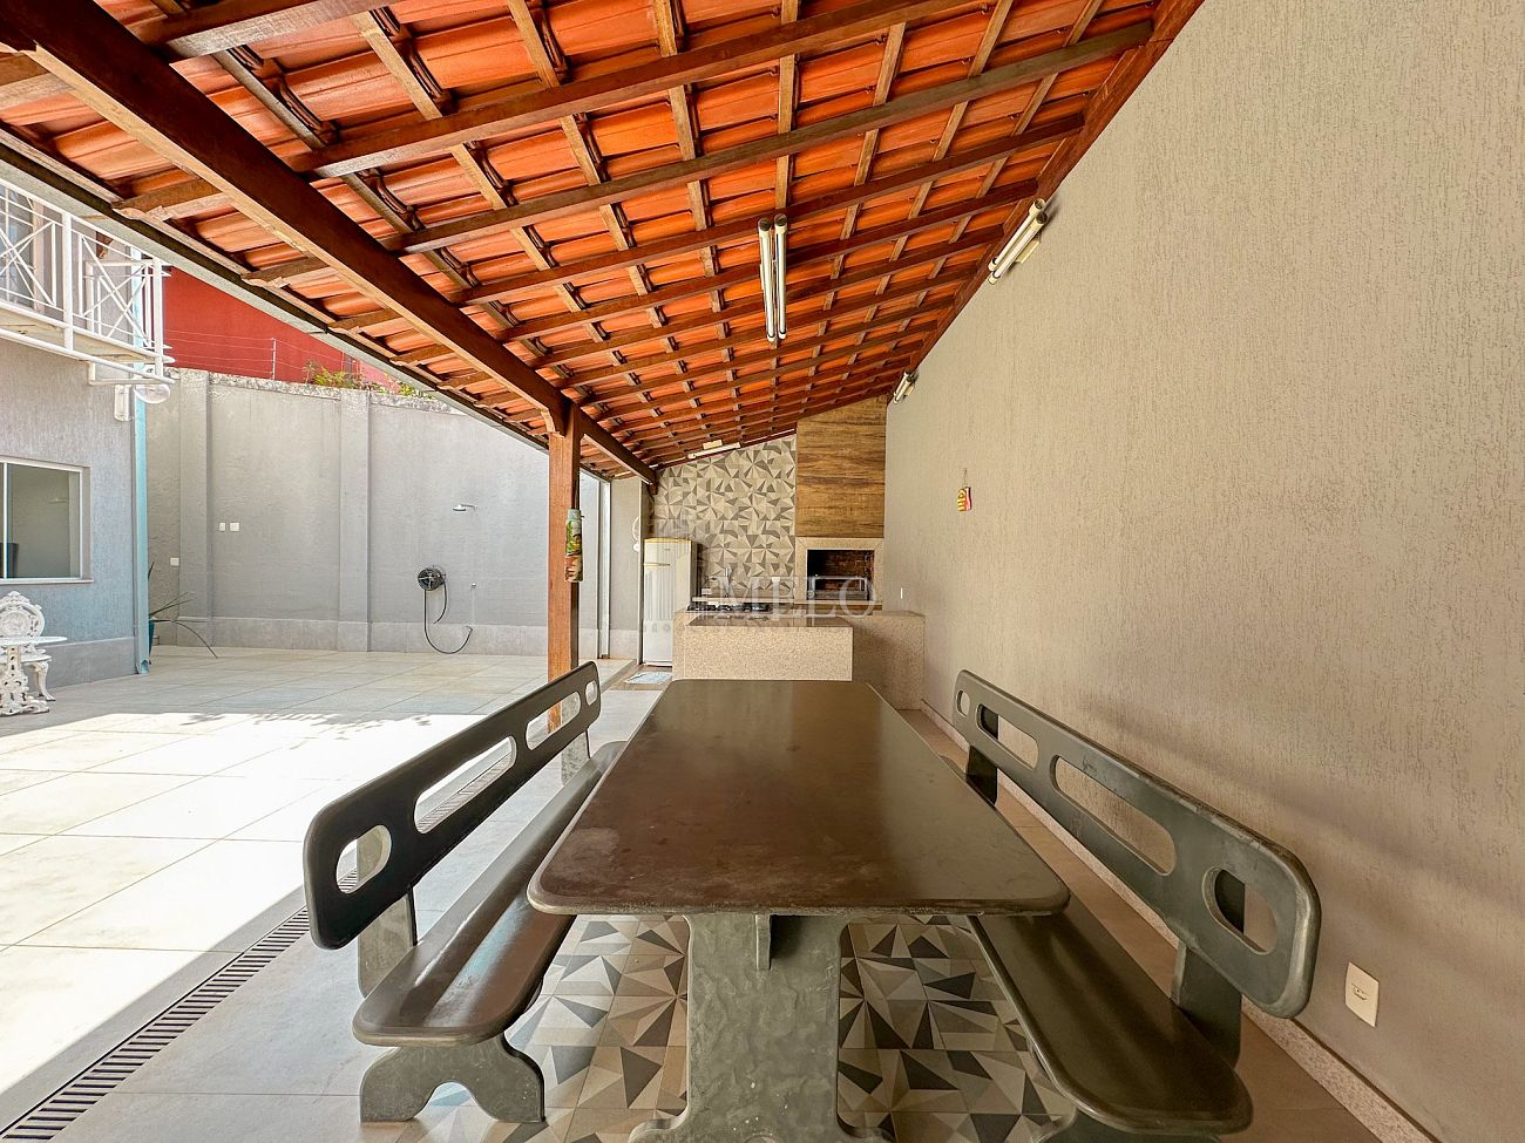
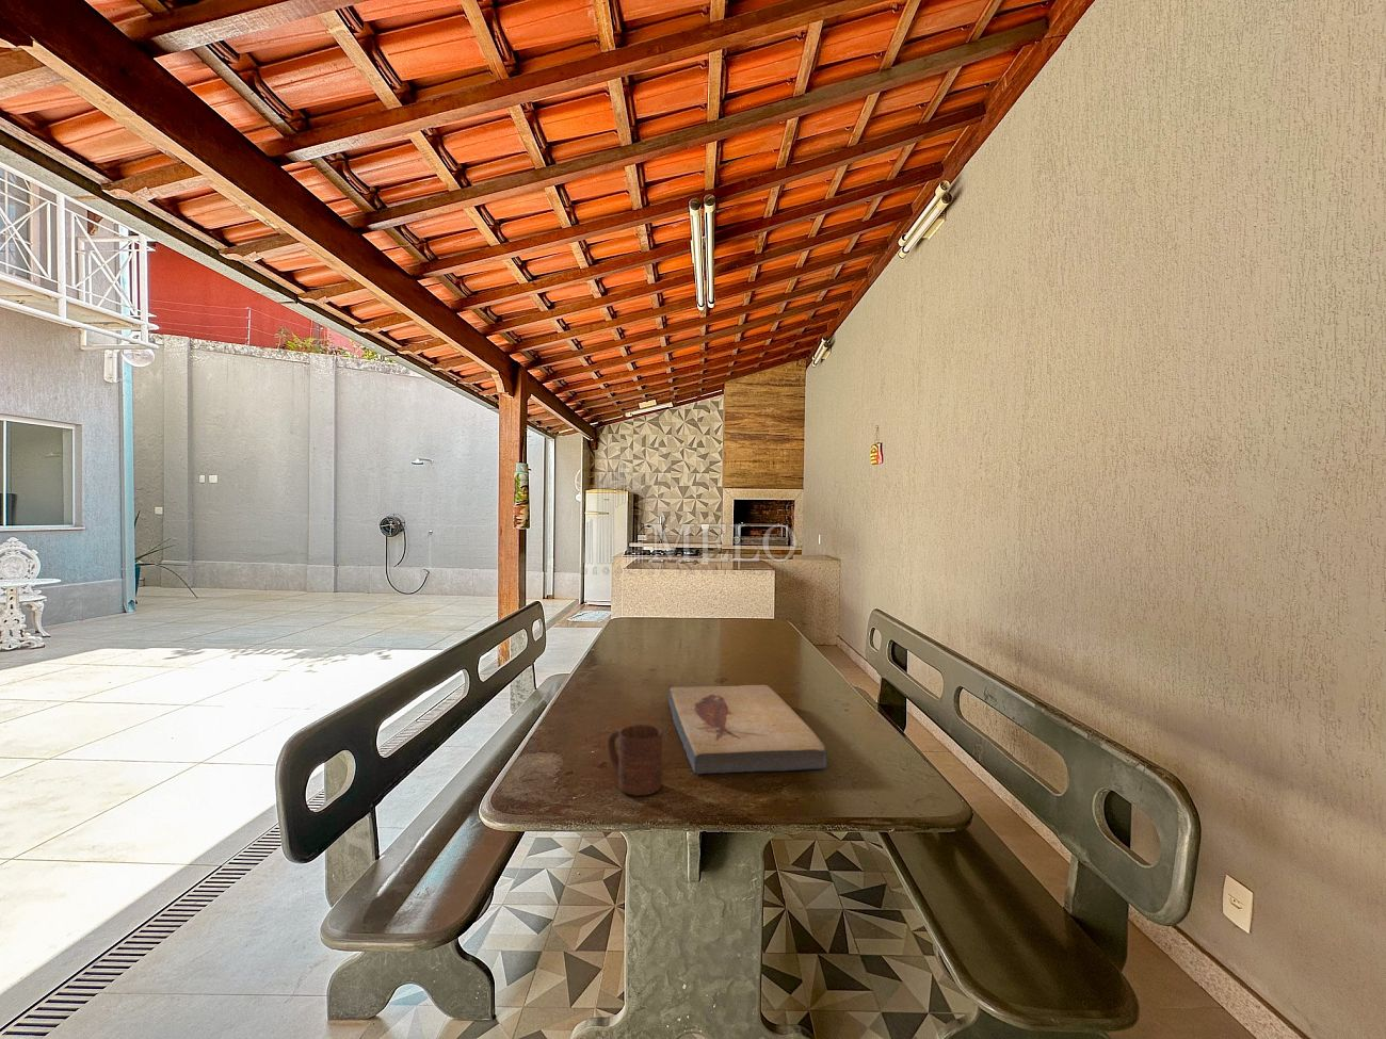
+ fish fossil (737, 721)
+ cup (633, 759)
